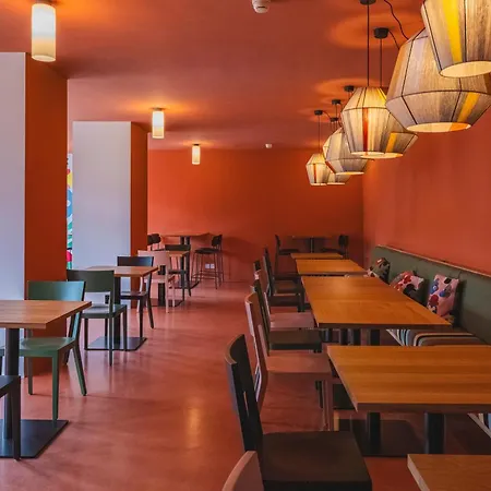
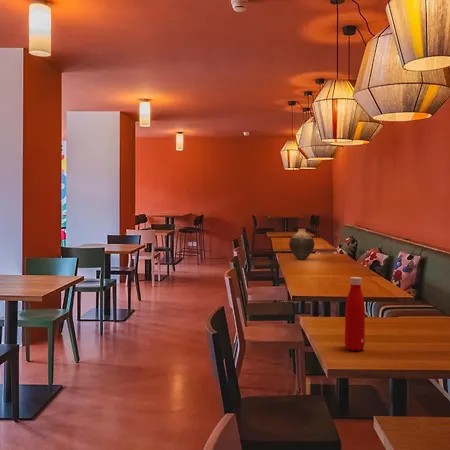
+ bottle (355, 313)
+ vase (301, 244)
